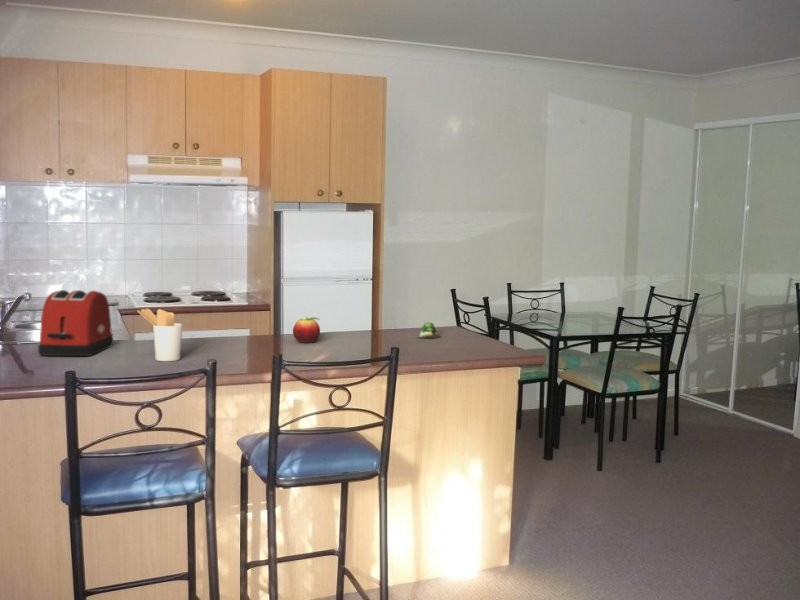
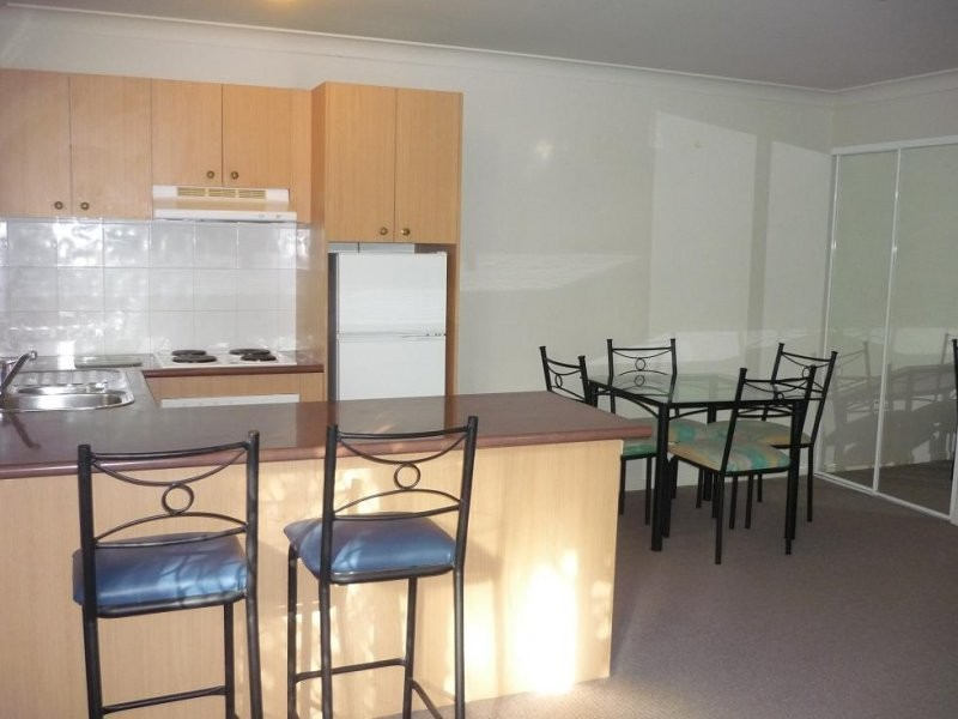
- utensil holder (160, 333)
- succulent plant (429, 330)
- toaster (77, 320)
- fruit (306, 329)
